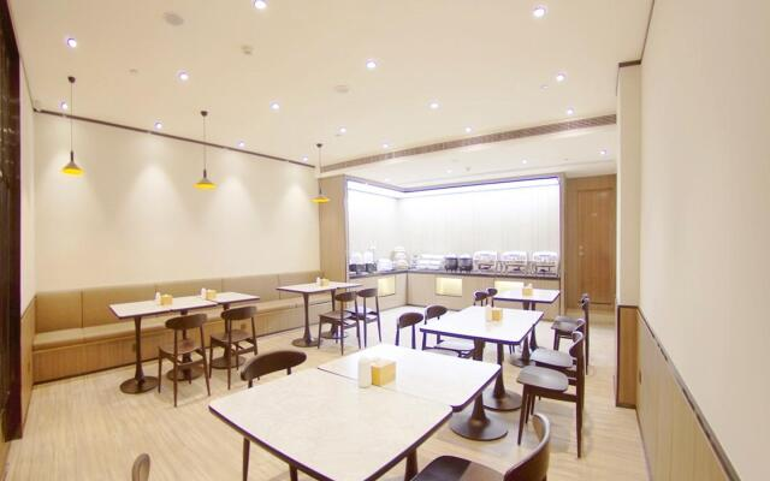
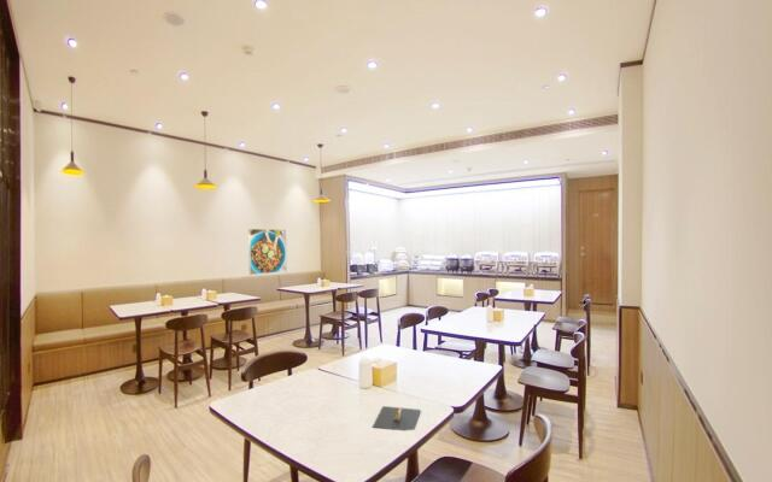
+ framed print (268, 251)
+ napkin holder (397, 413)
